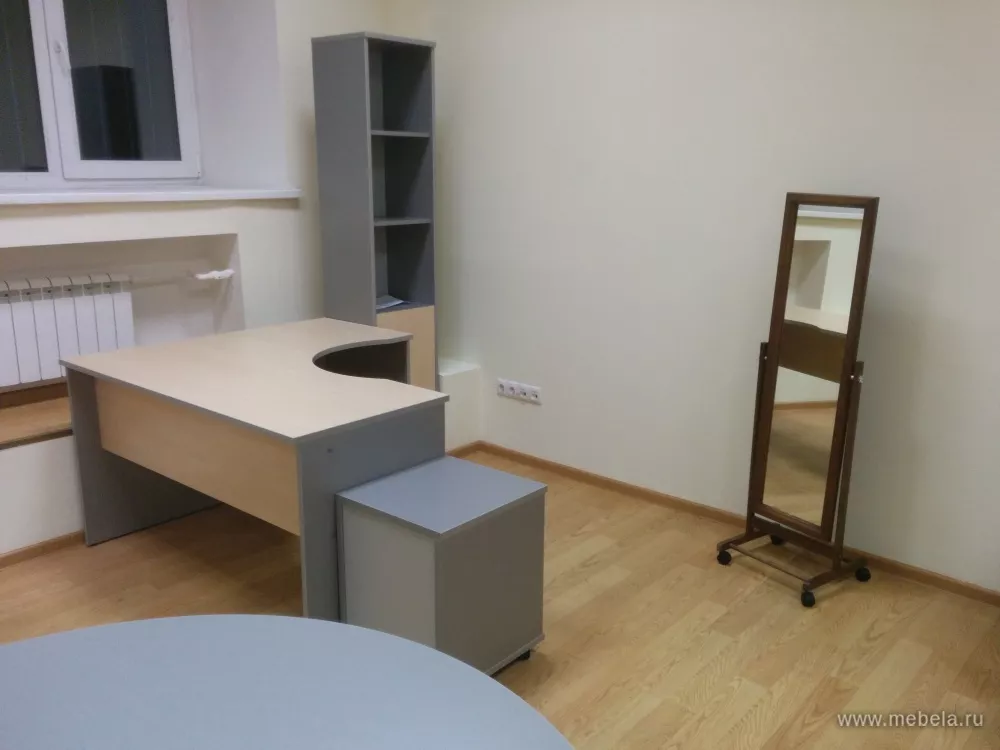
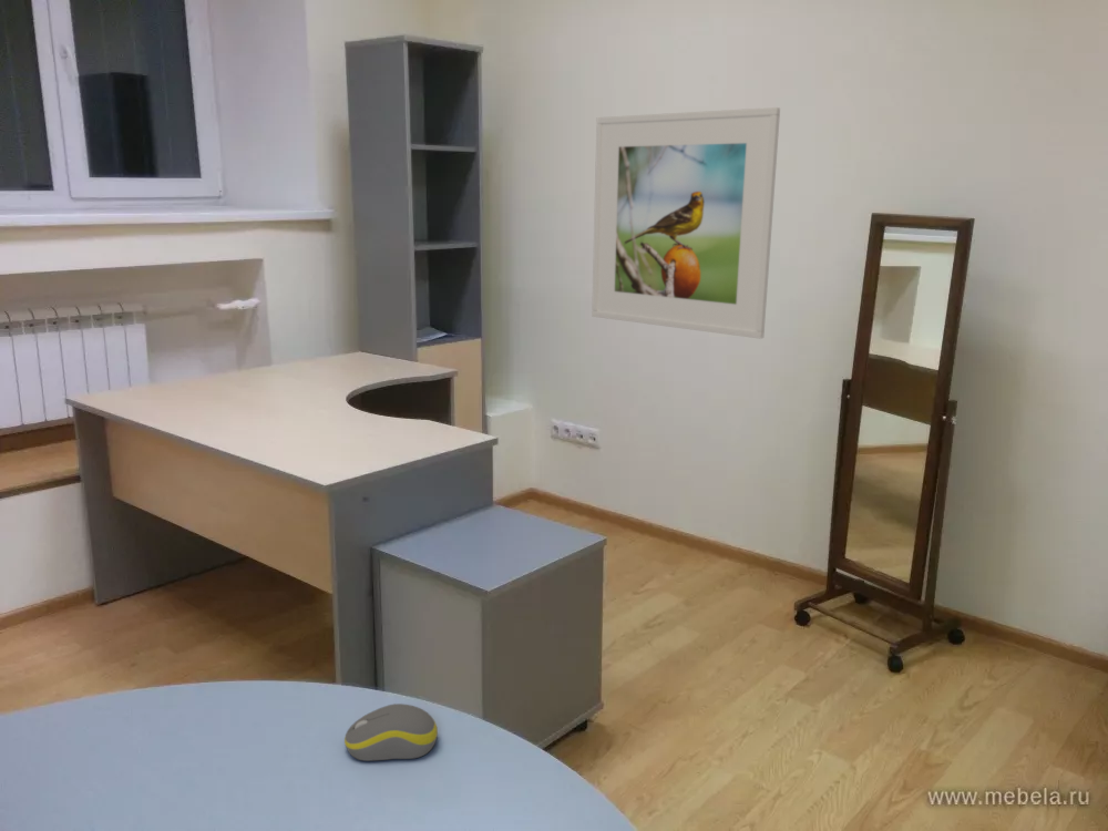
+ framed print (676, 223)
+ computer mouse (390, 728)
